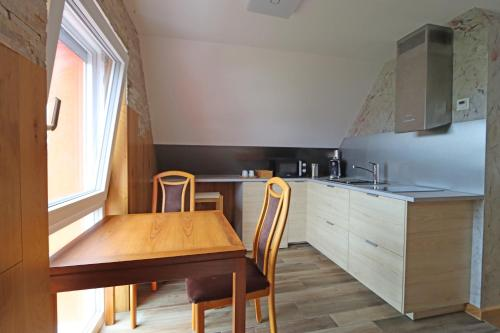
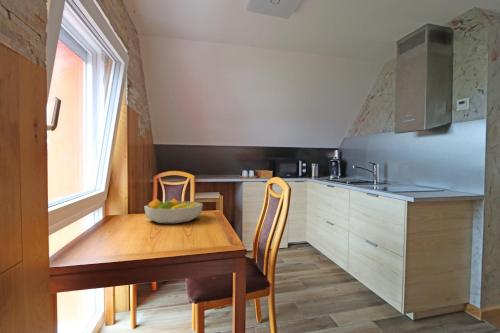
+ fruit bowl (174, 209)
